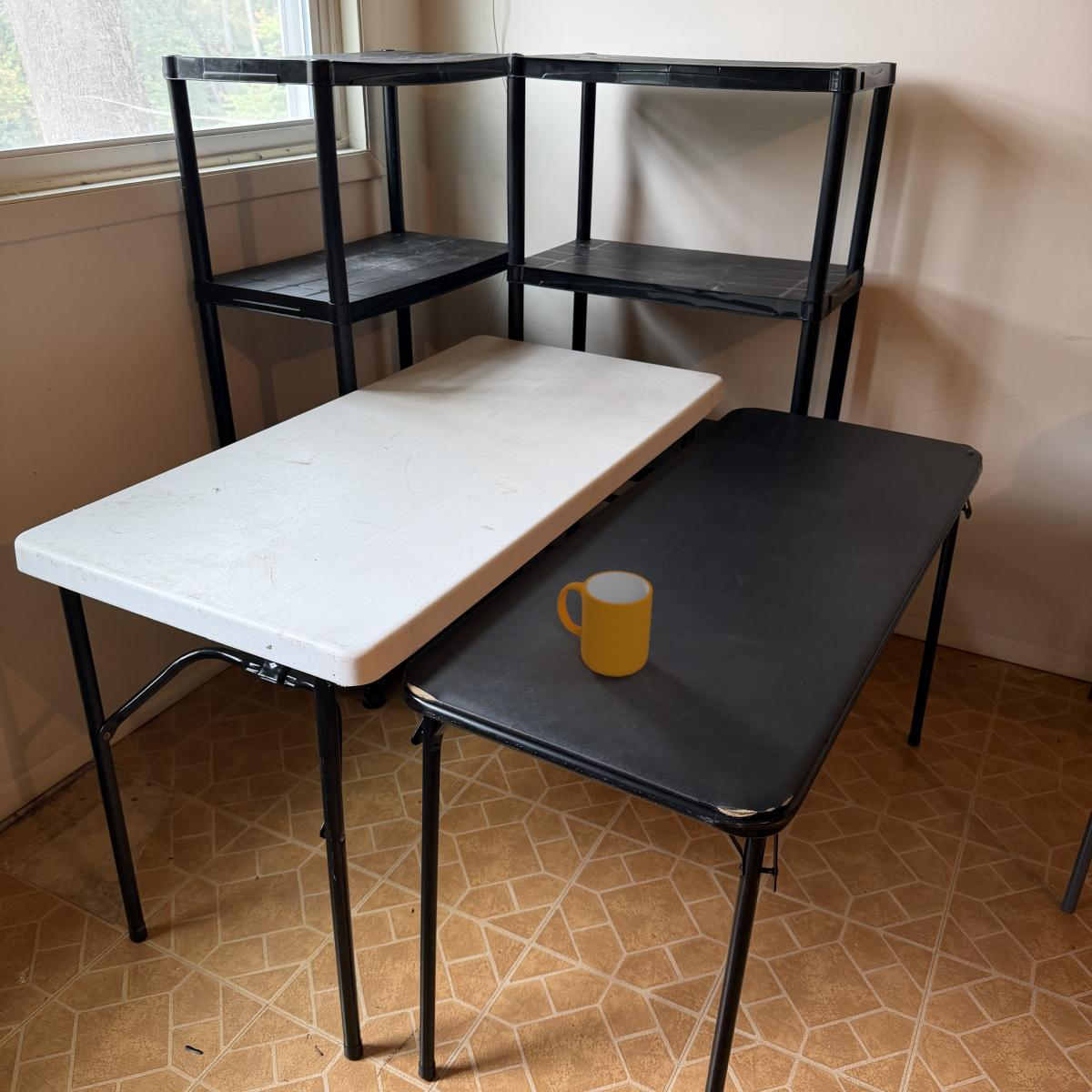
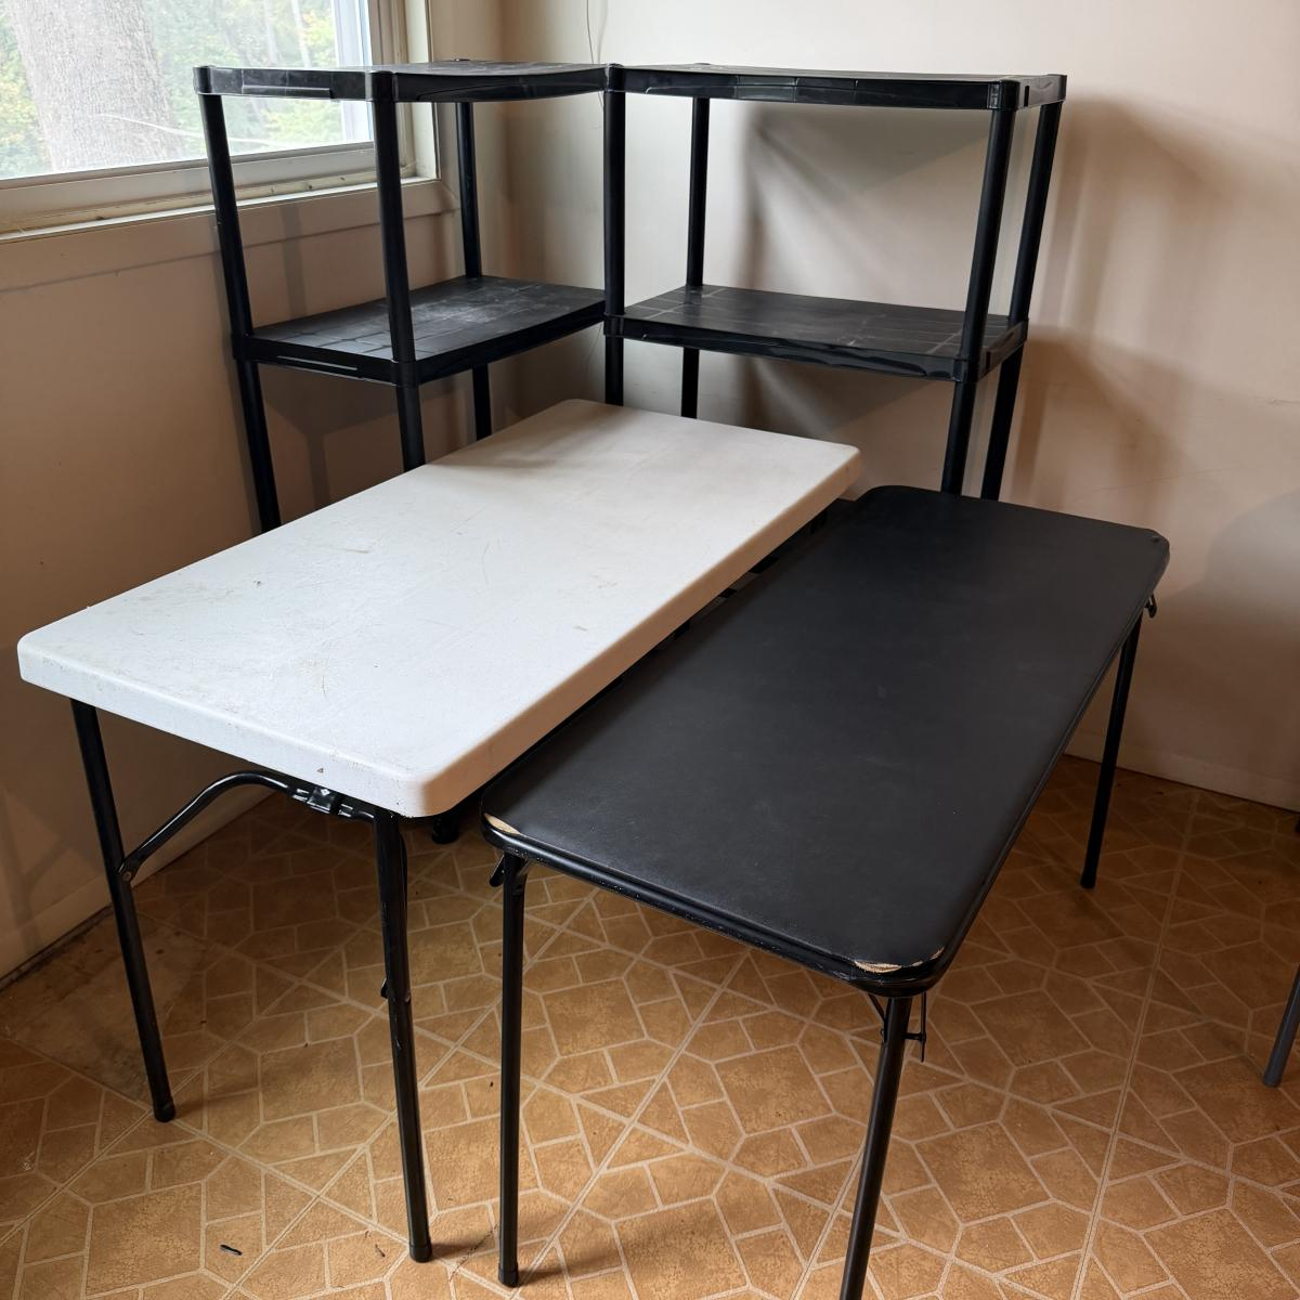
- mug (602, 621)
